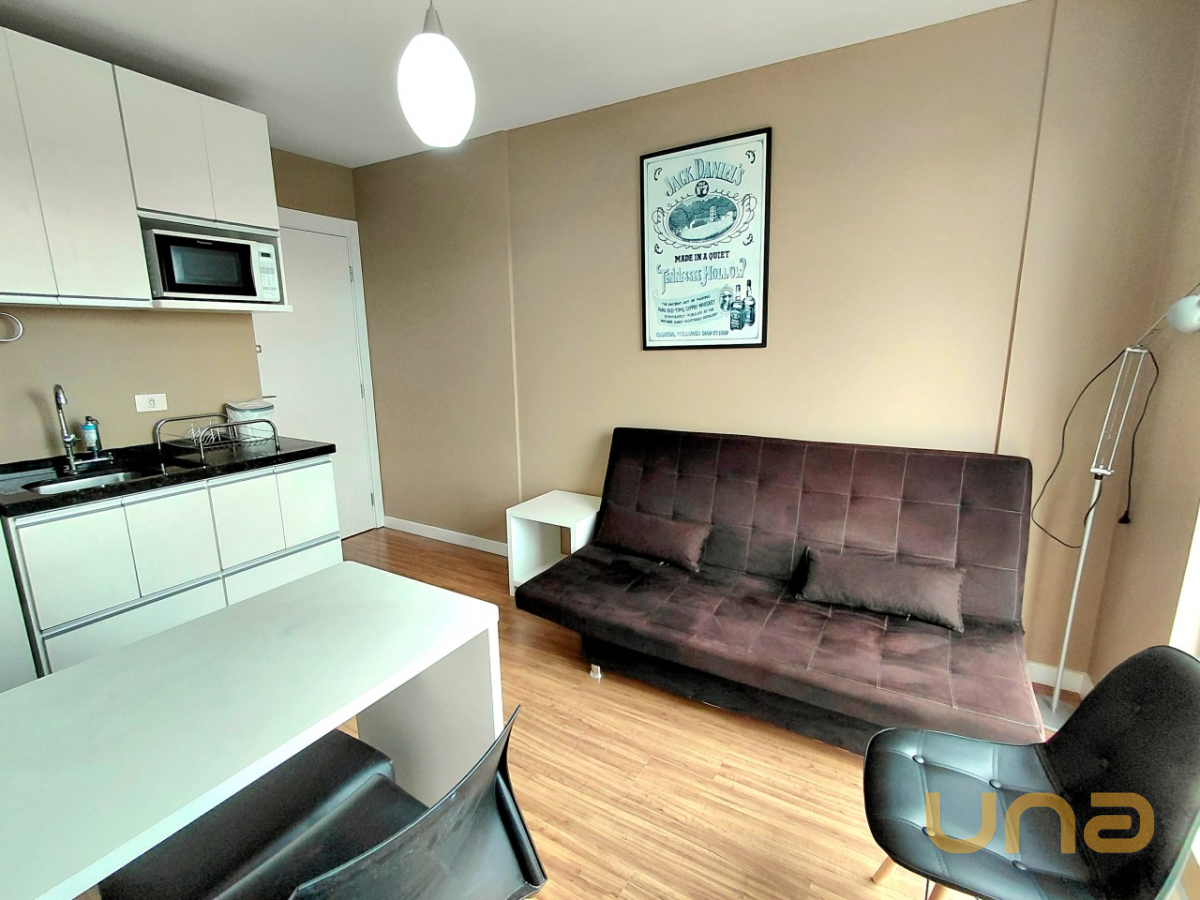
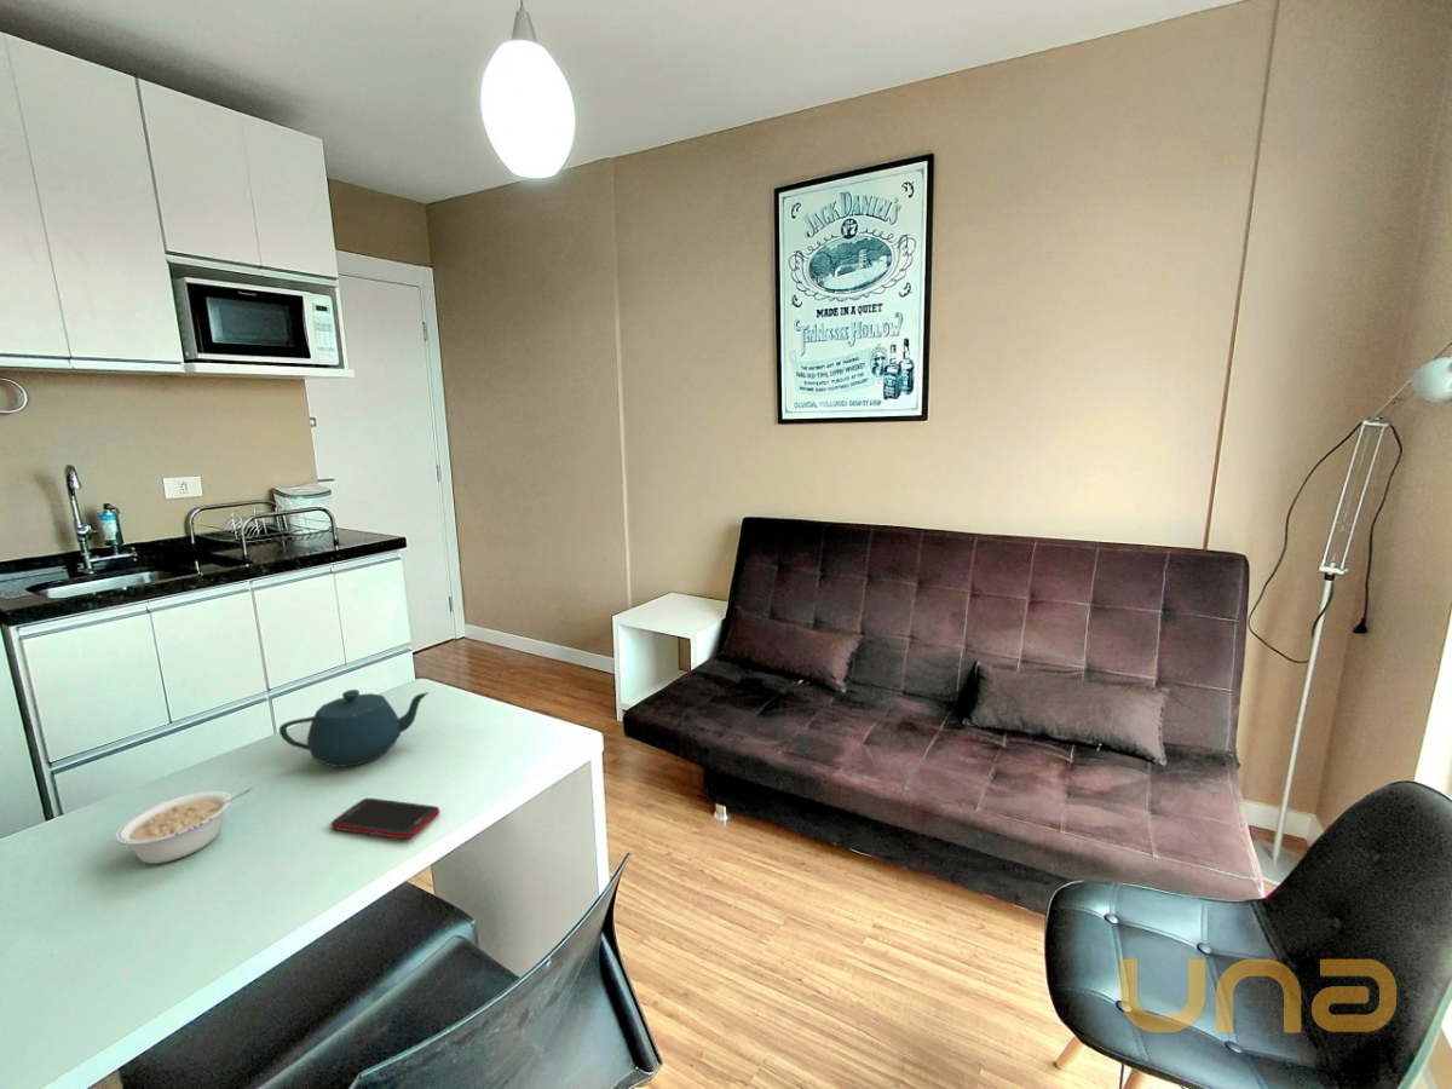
+ cell phone (386, 817)
+ legume (182, 824)
+ teapot (358, 721)
